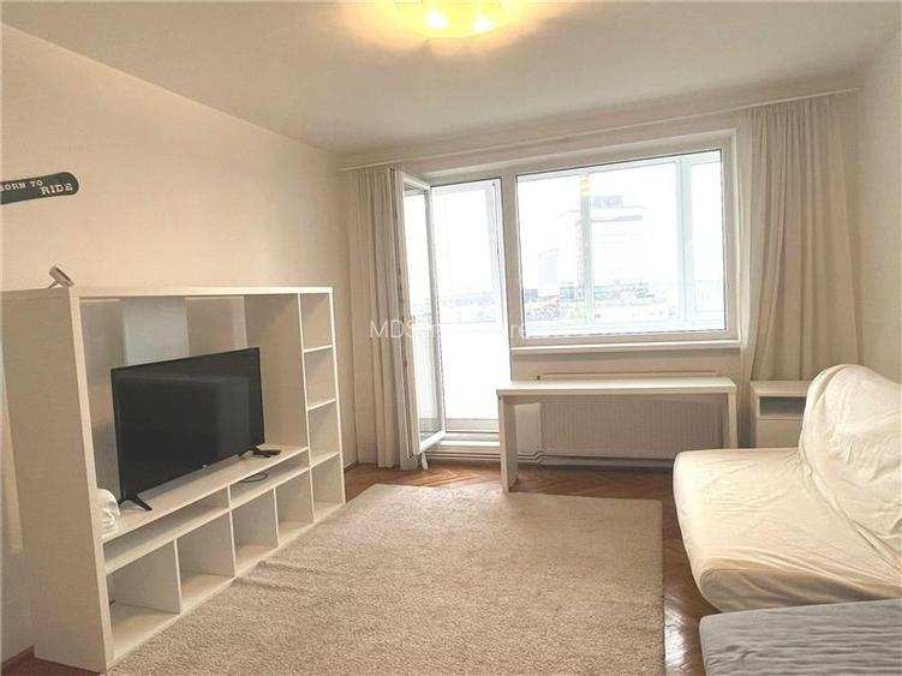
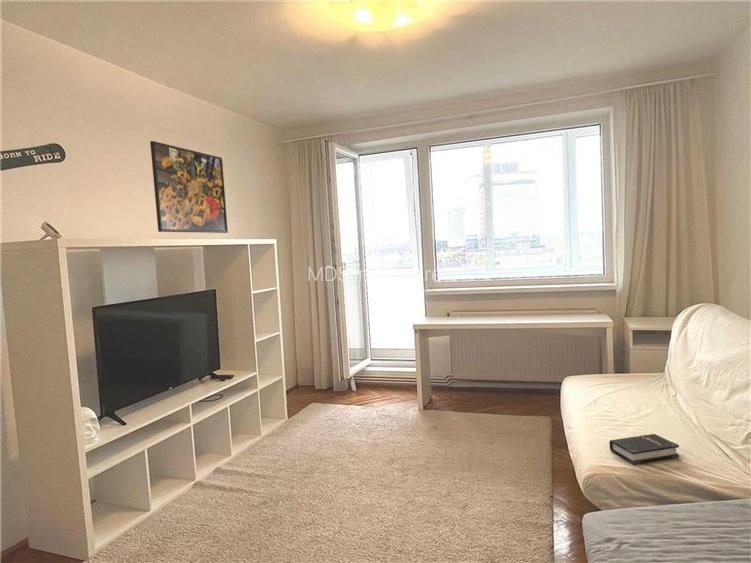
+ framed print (192, 191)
+ hardback book (643, 447)
